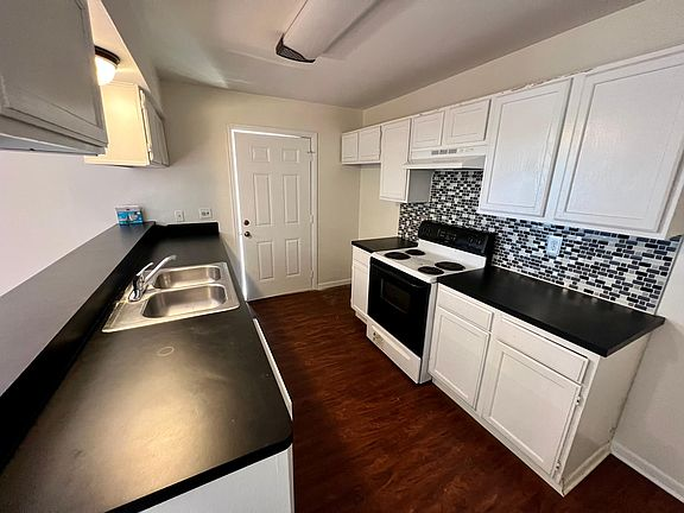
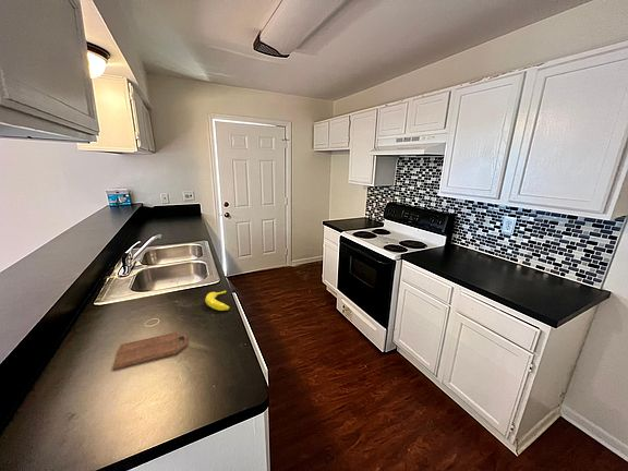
+ banana (216, 300)
+ cutting board (154, 348)
